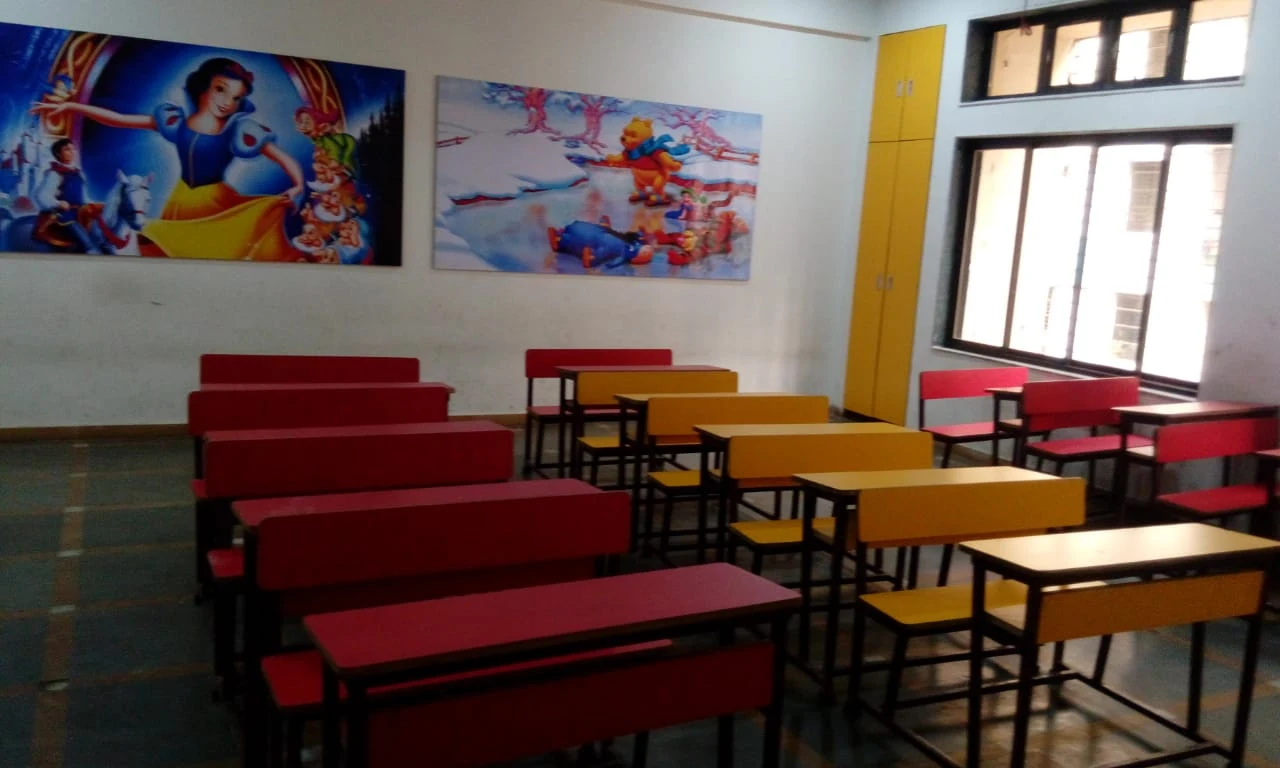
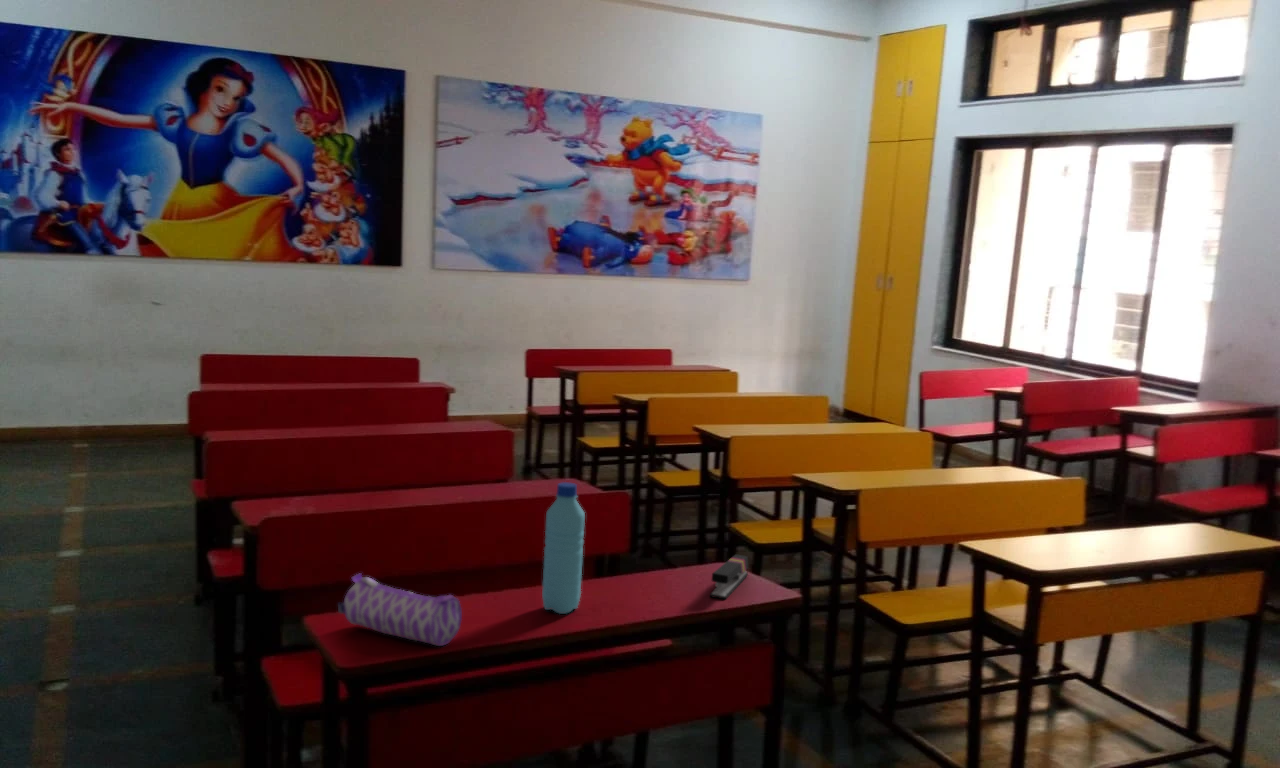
+ water bottle (563, 546)
+ stapler (730, 573)
+ pencil case (402, 608)
